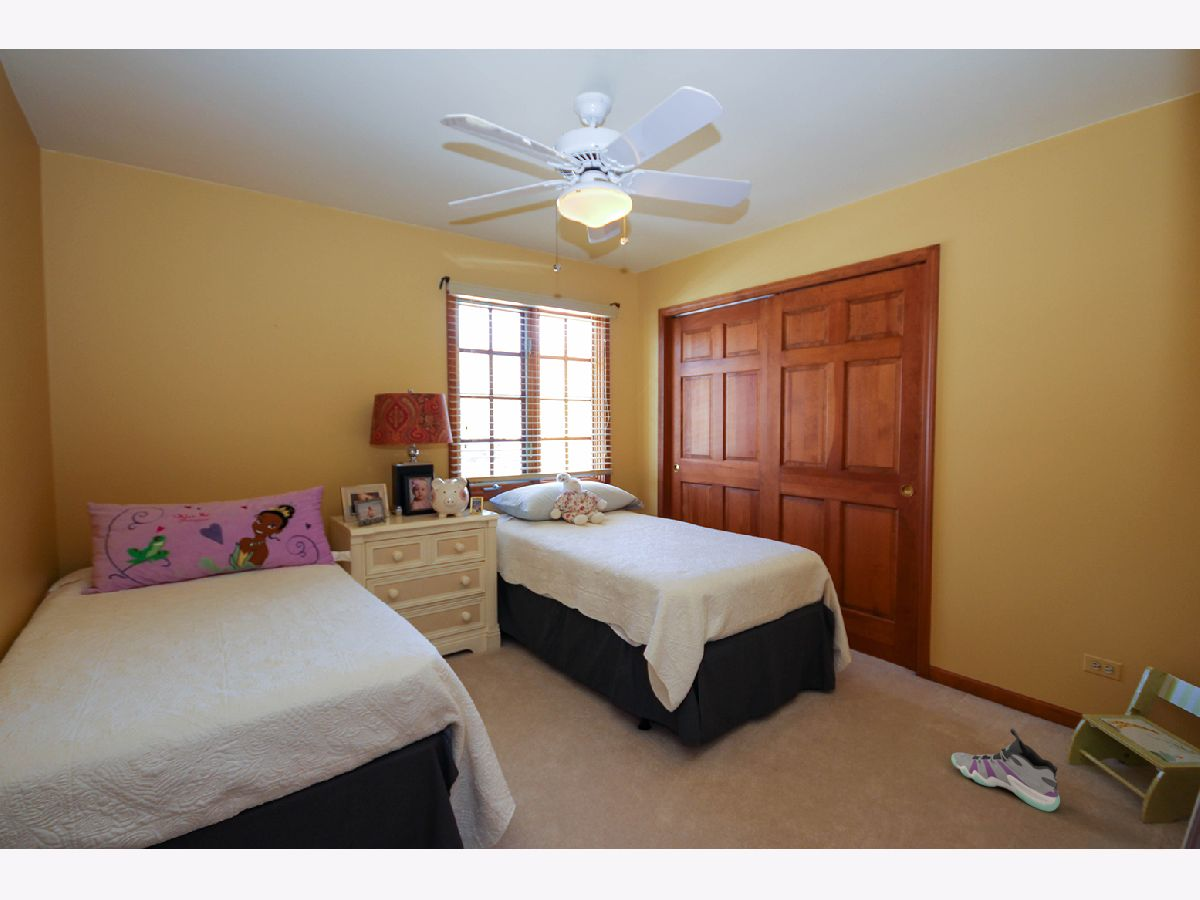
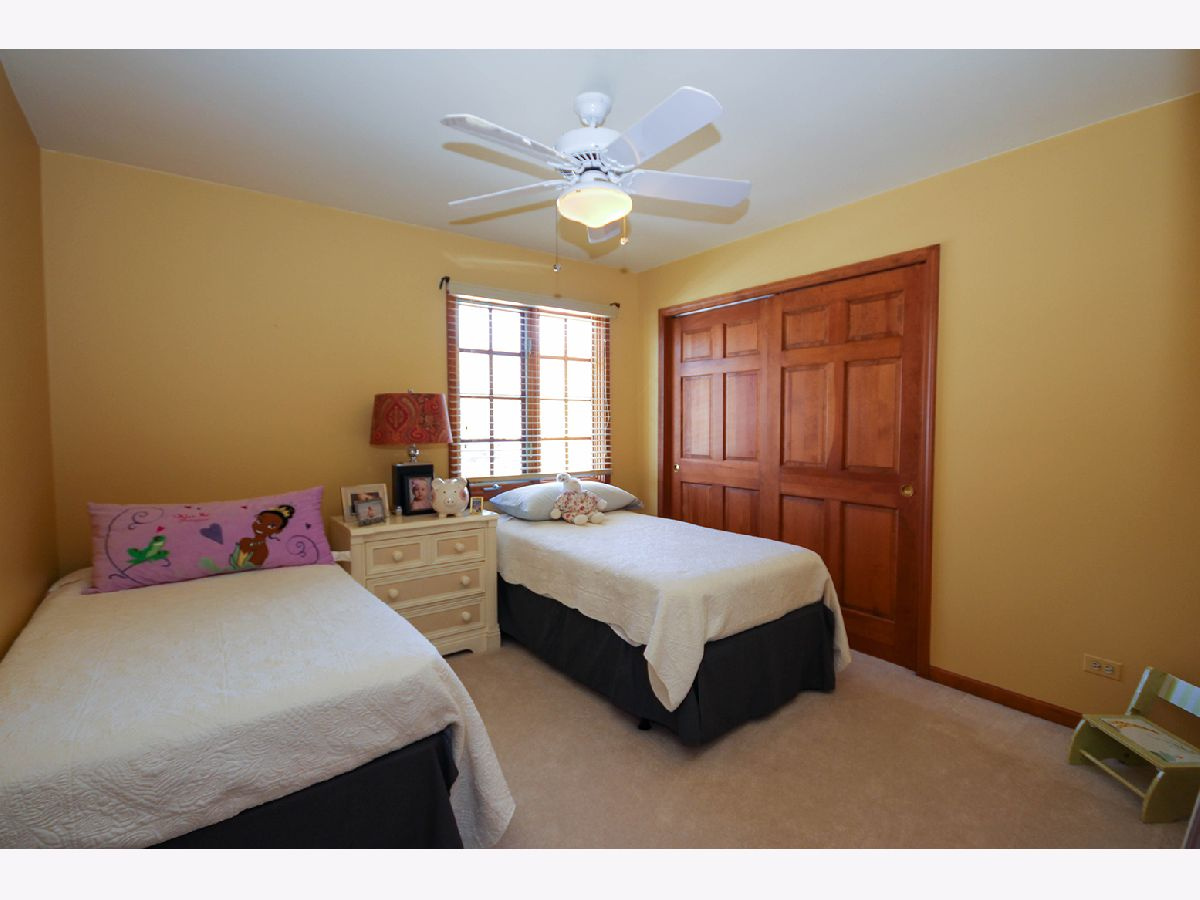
- sneaker (1003, 756)
